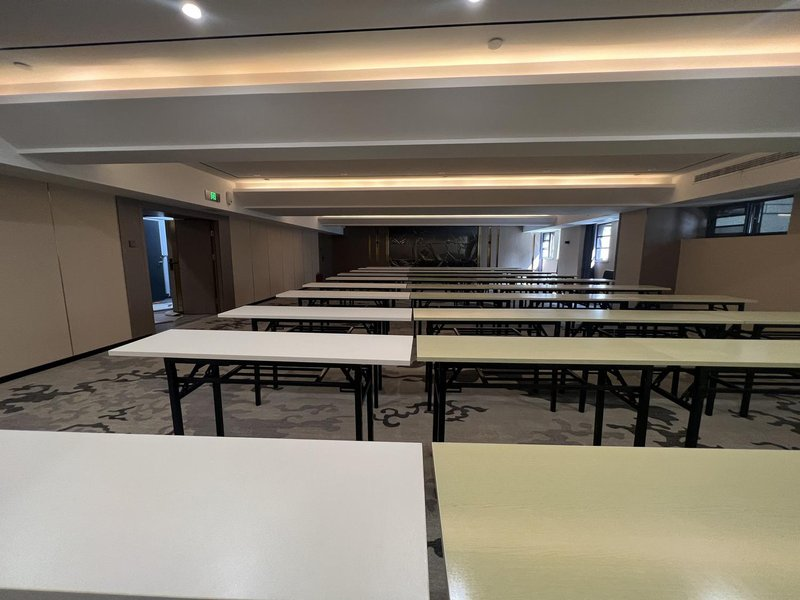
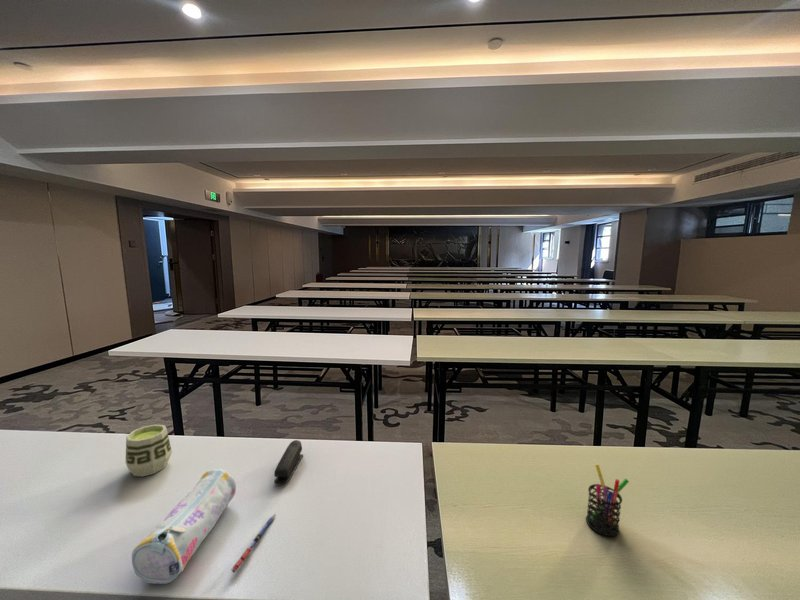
+ pen (256, 539)
+ pen holder (609, 499)
+ pencil case (190, 518)
+ cup (148, 450)
+ stapler (289, 460)
